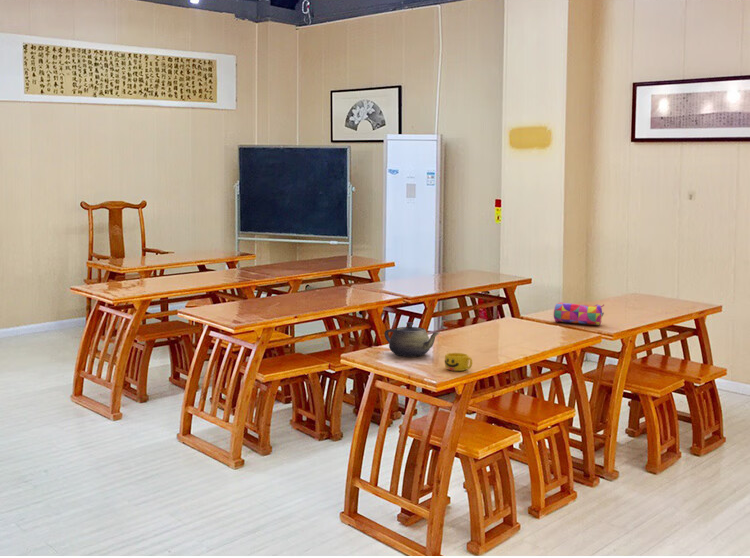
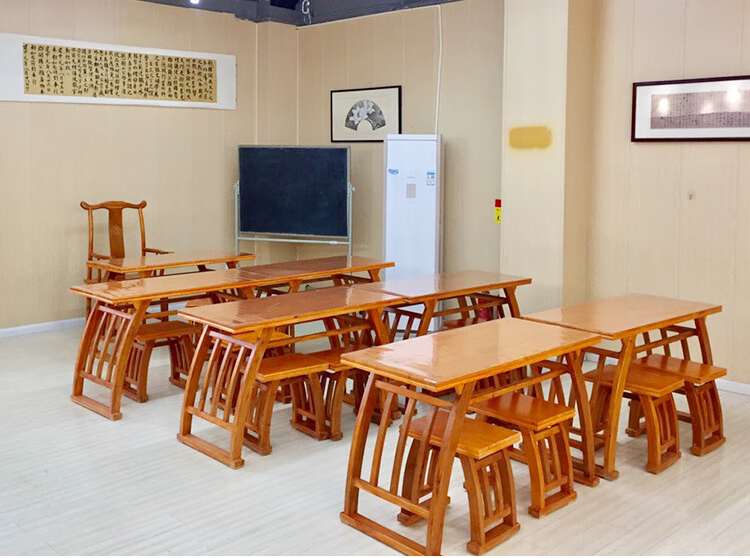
- teapot (411, 338)
- pencil case (578, 313)
- cup (459, 362)
